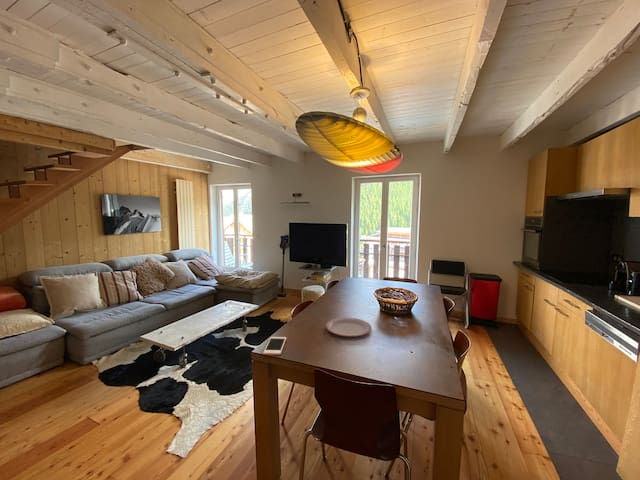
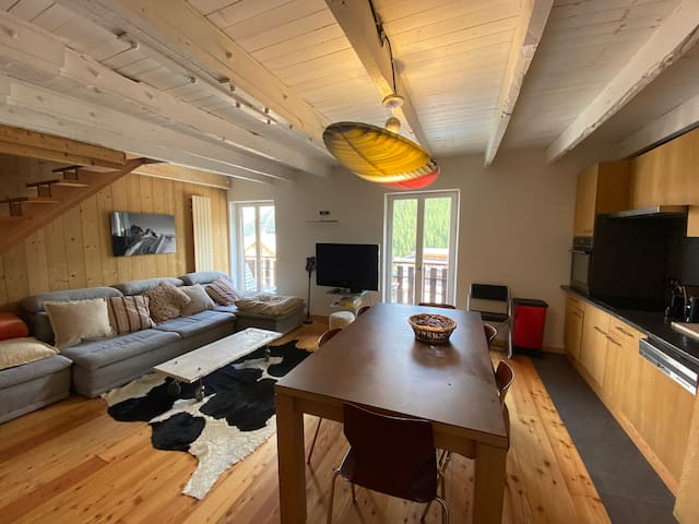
- plate (348, 327)
- cell phone (275, 345)
